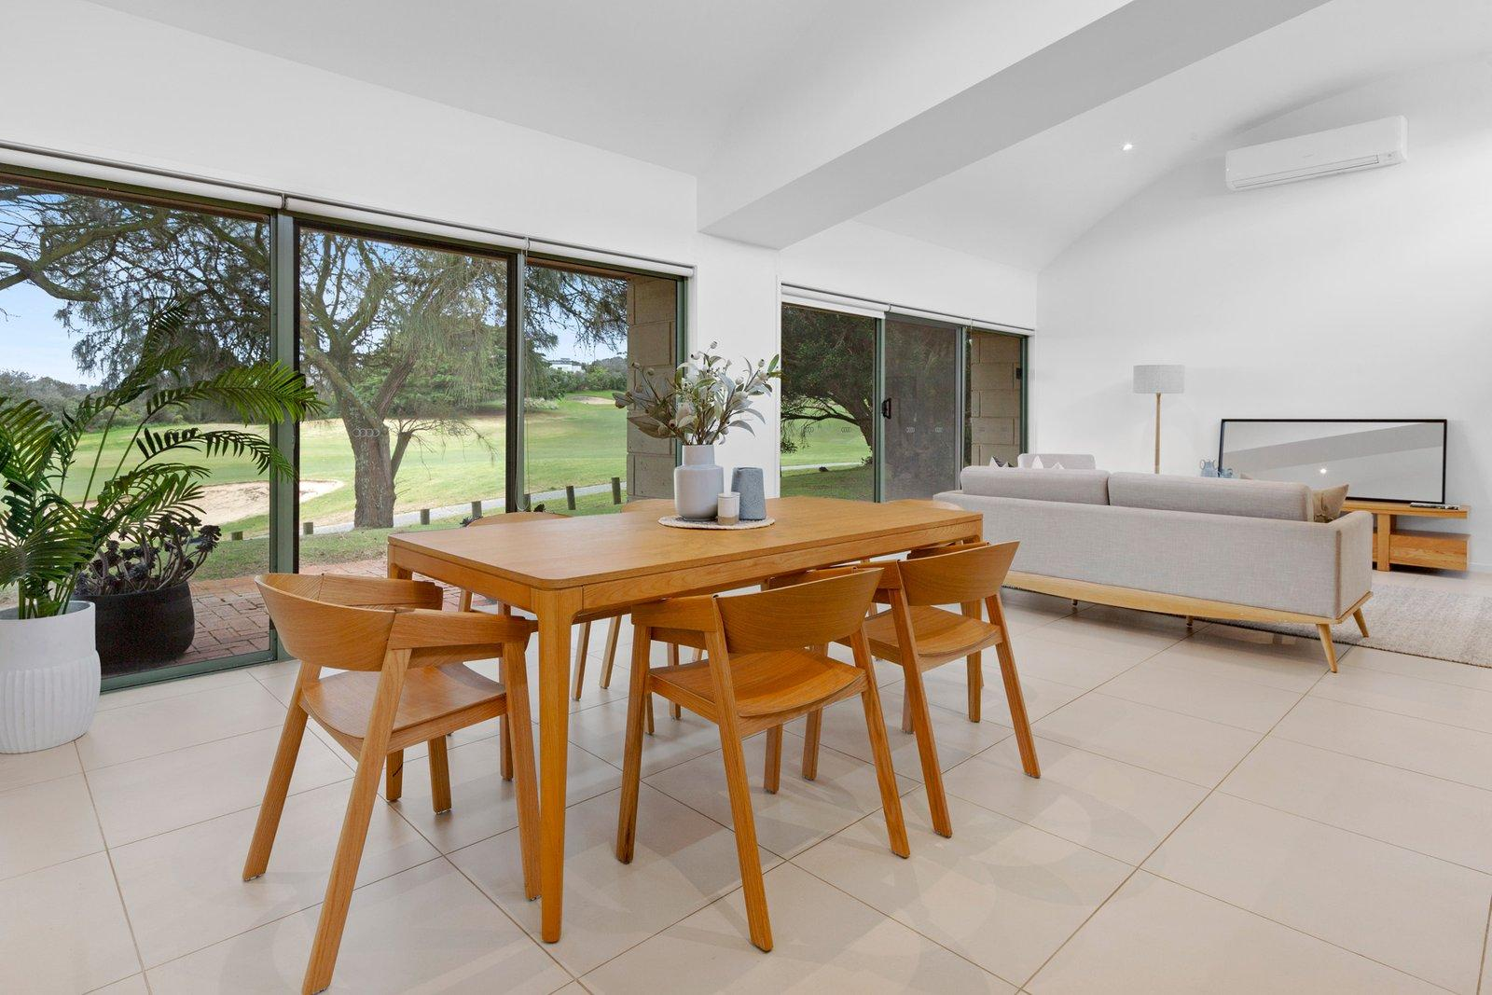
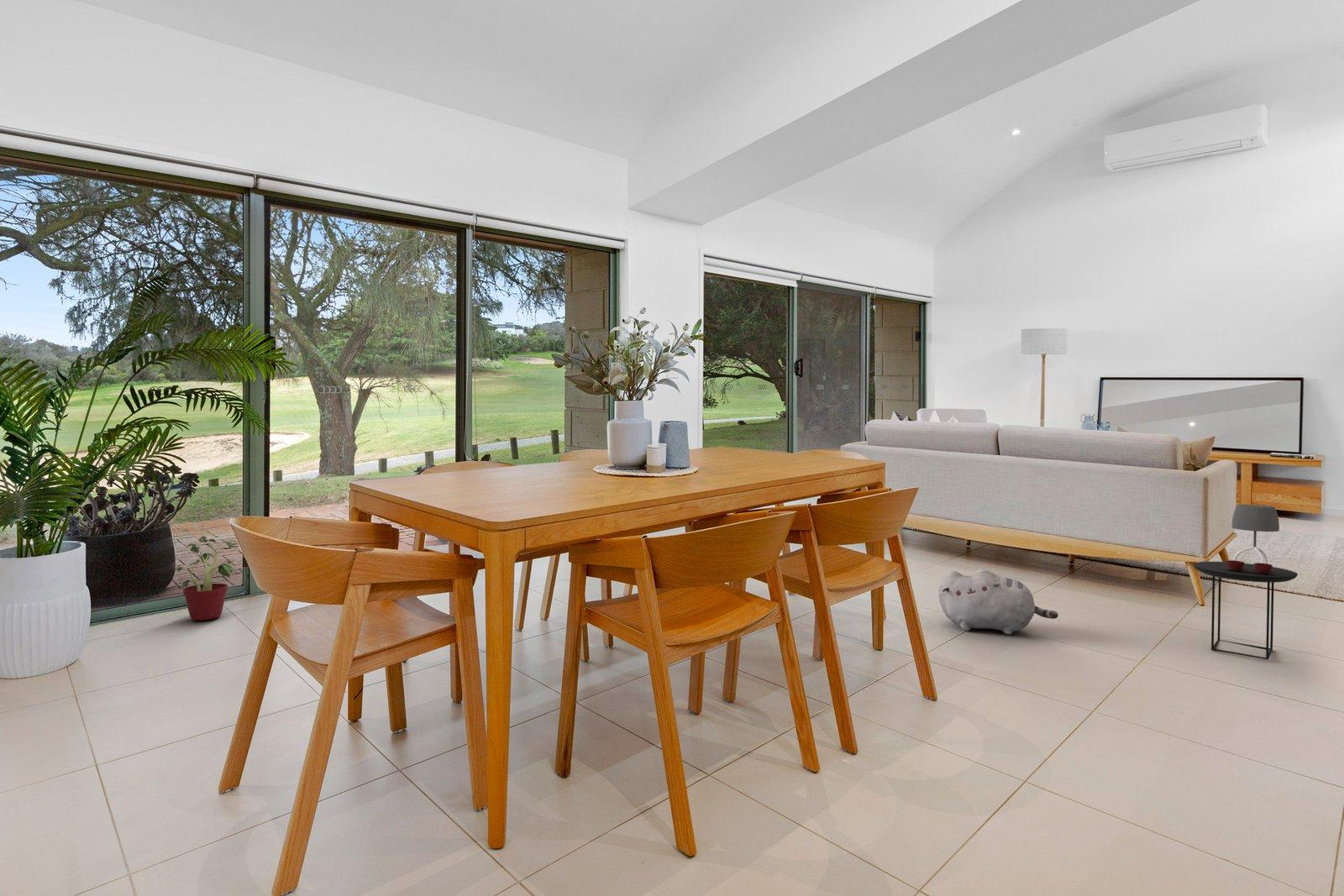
+ potted plant (206, 574)
+ side table (1243, 578)
+ plush toy (995, 599)
